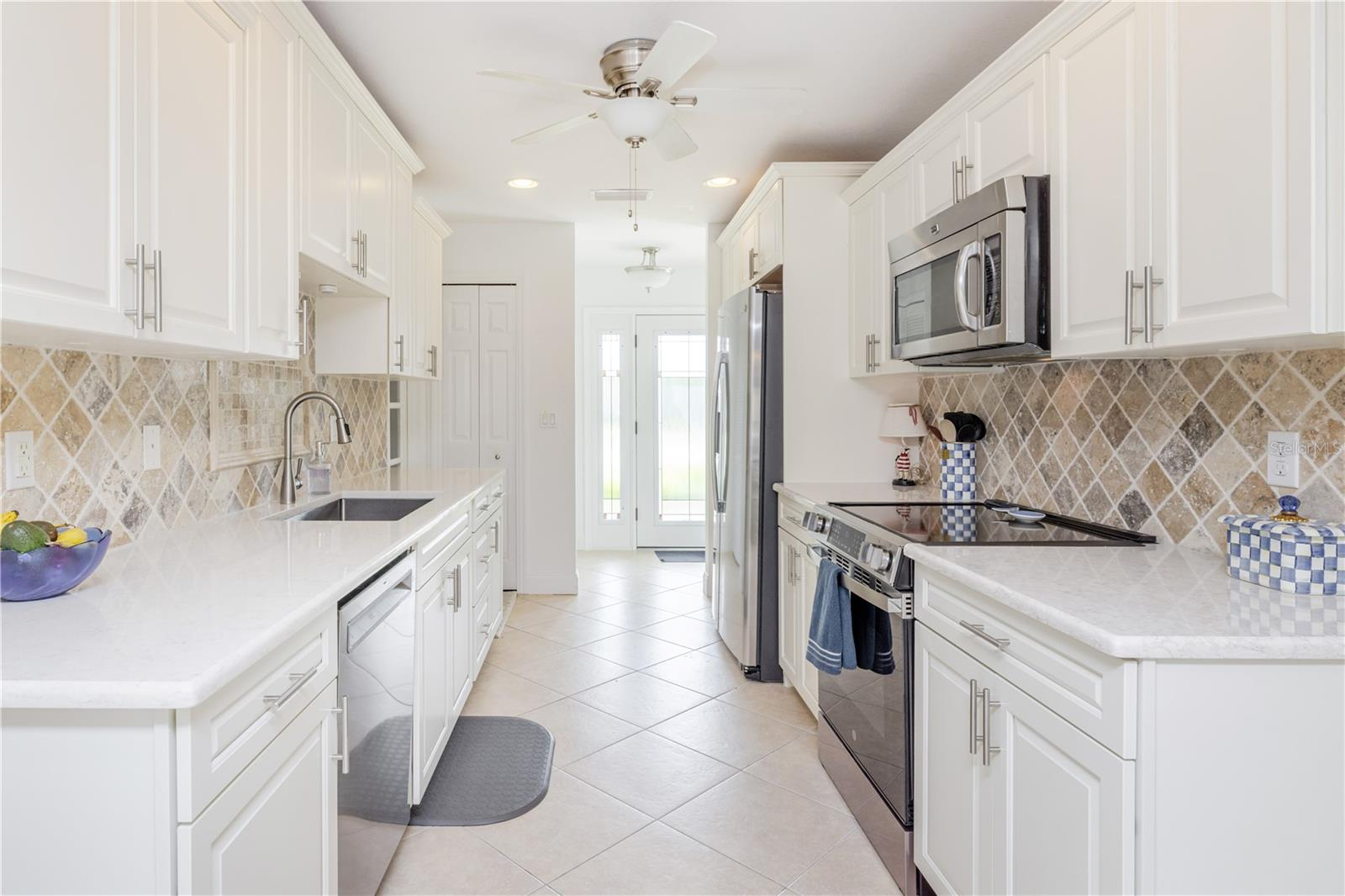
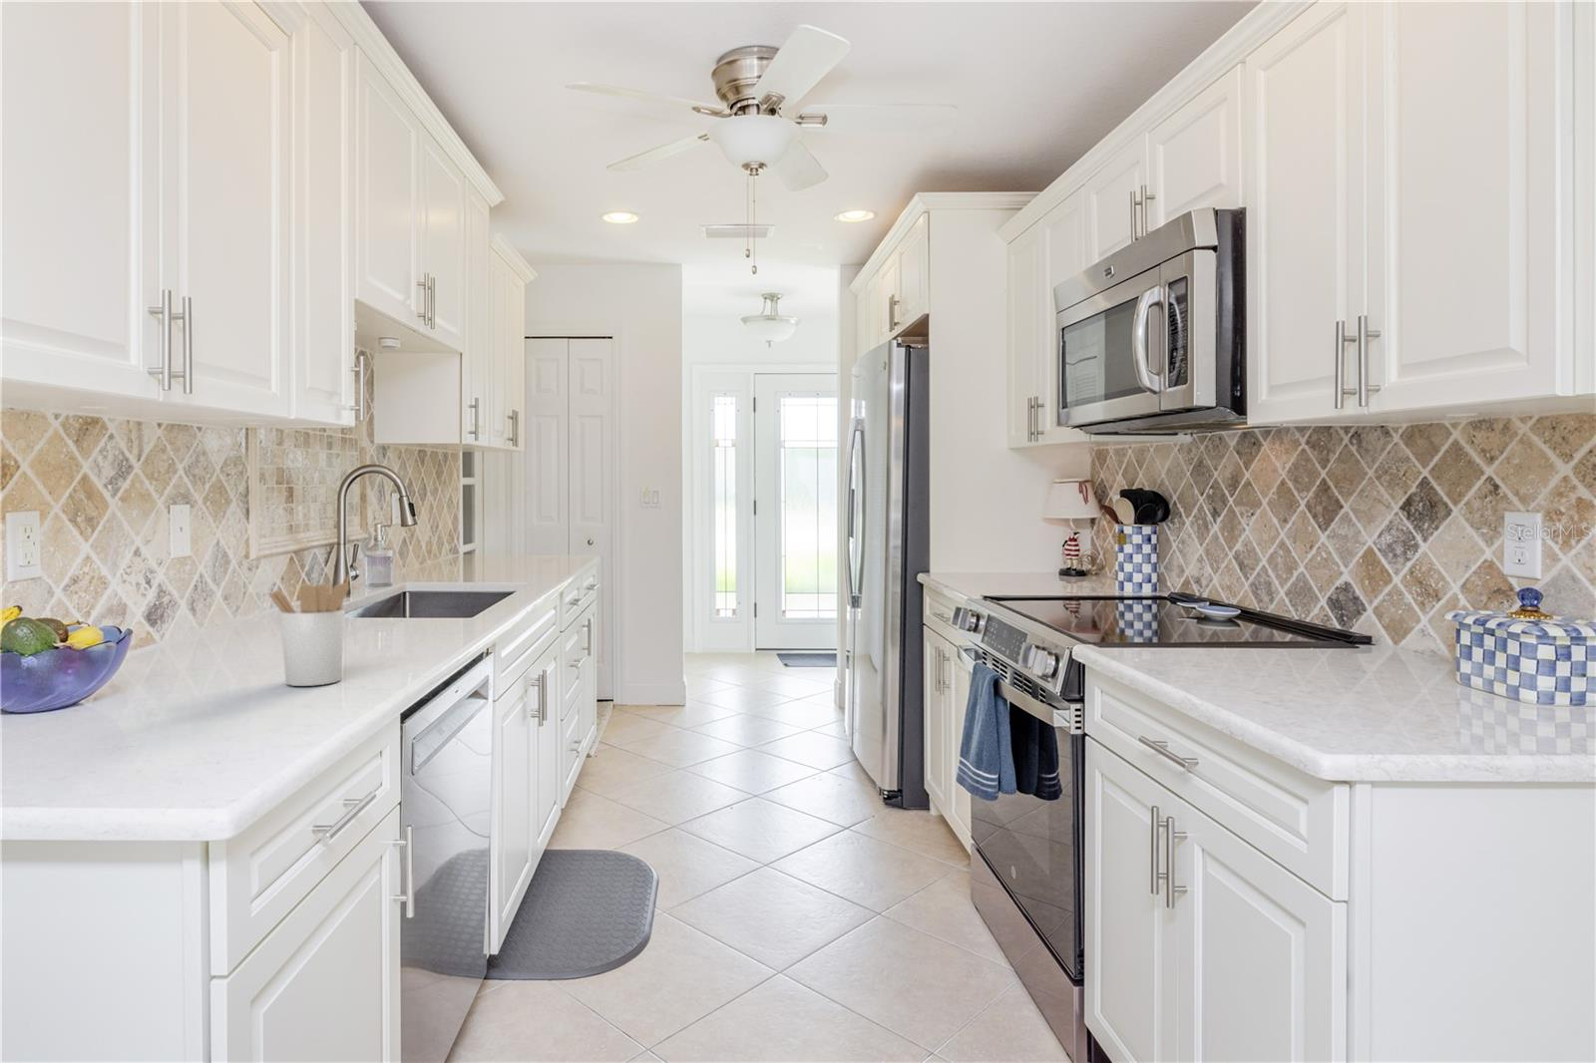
+ utensil holder (317, 629)
